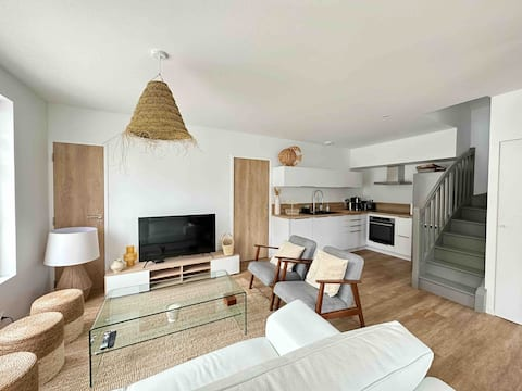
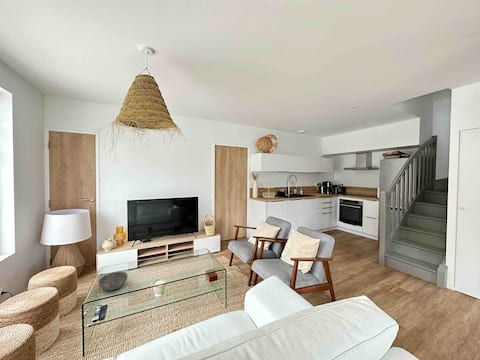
+ bowl (113, 282)
